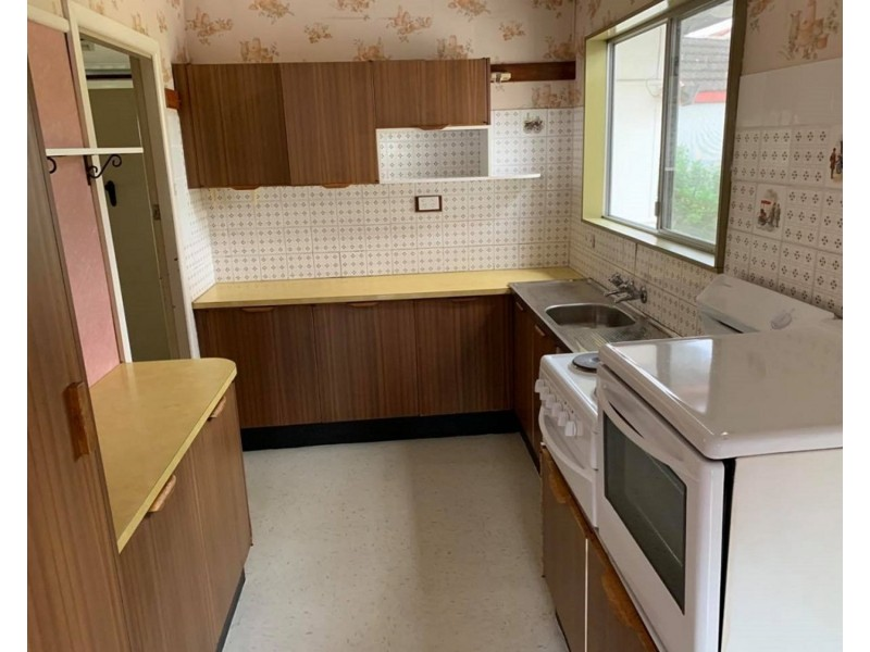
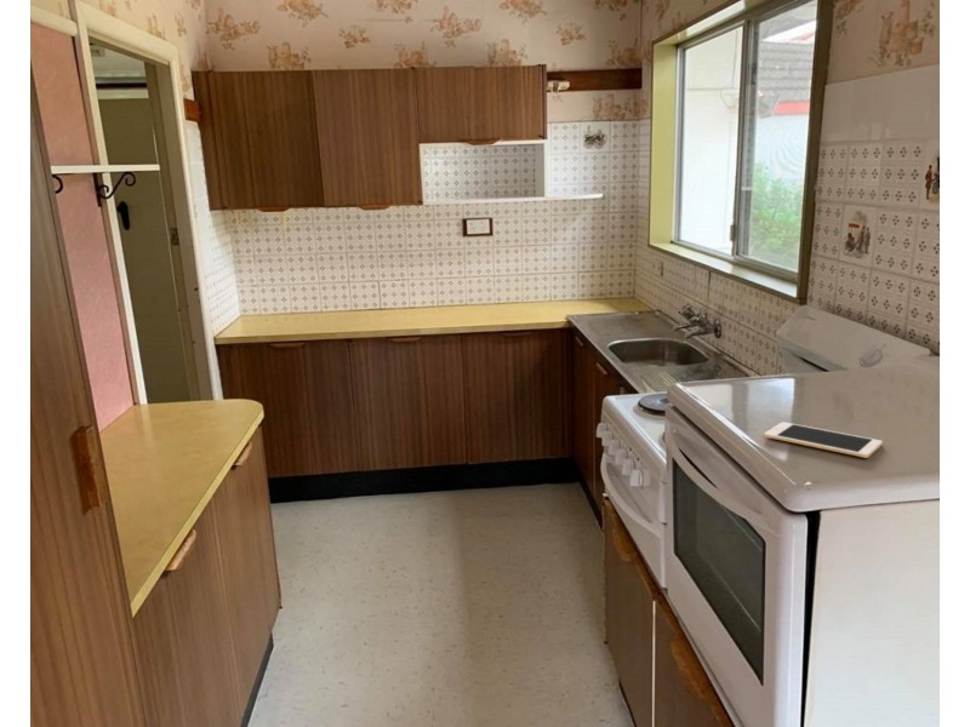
+ cell phone (821, 439)
